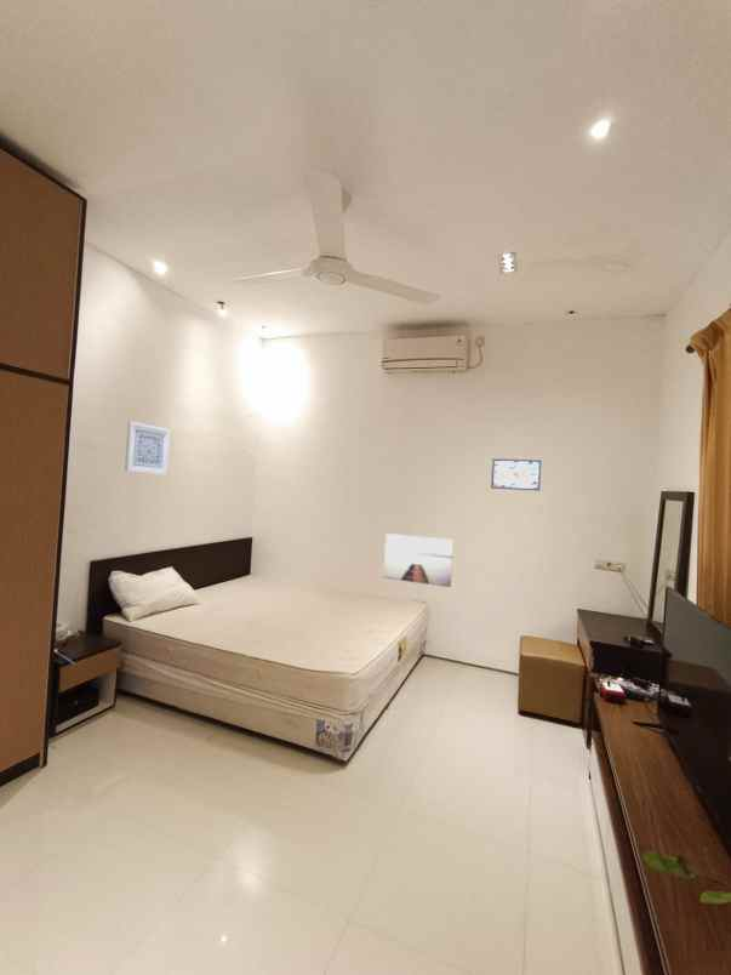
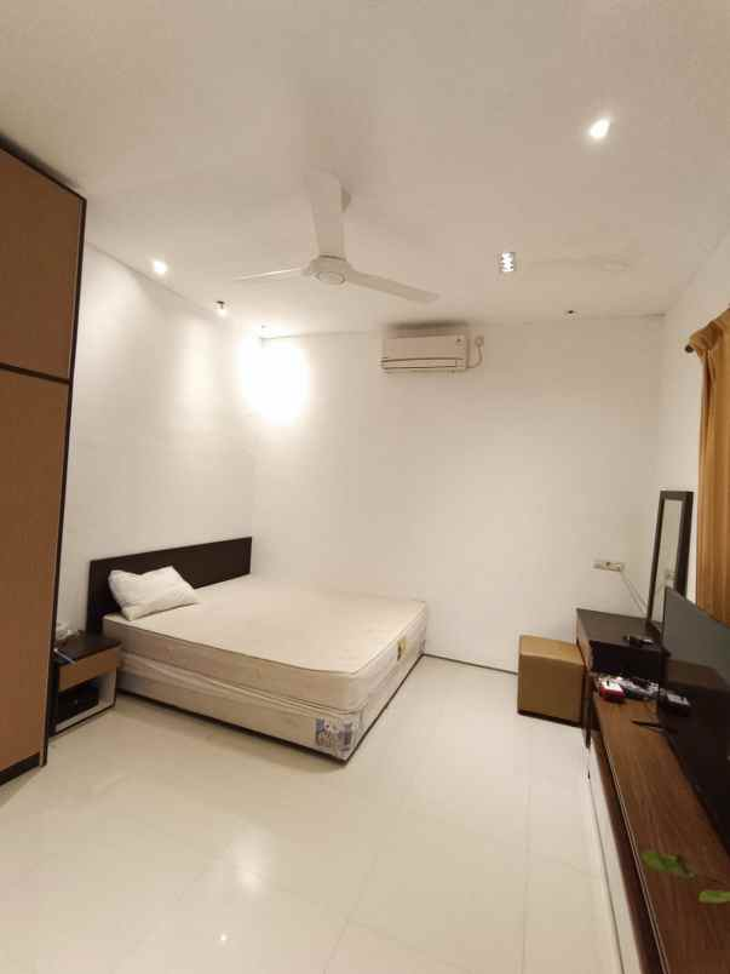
- wall art (148, 449)
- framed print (515, 474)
- wall art (417, 559)
